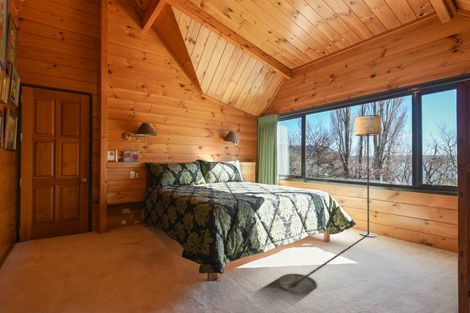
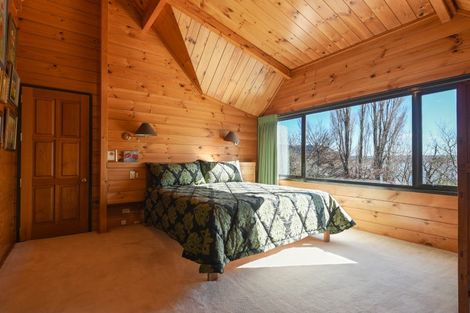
- floor lamp (368, 175)
